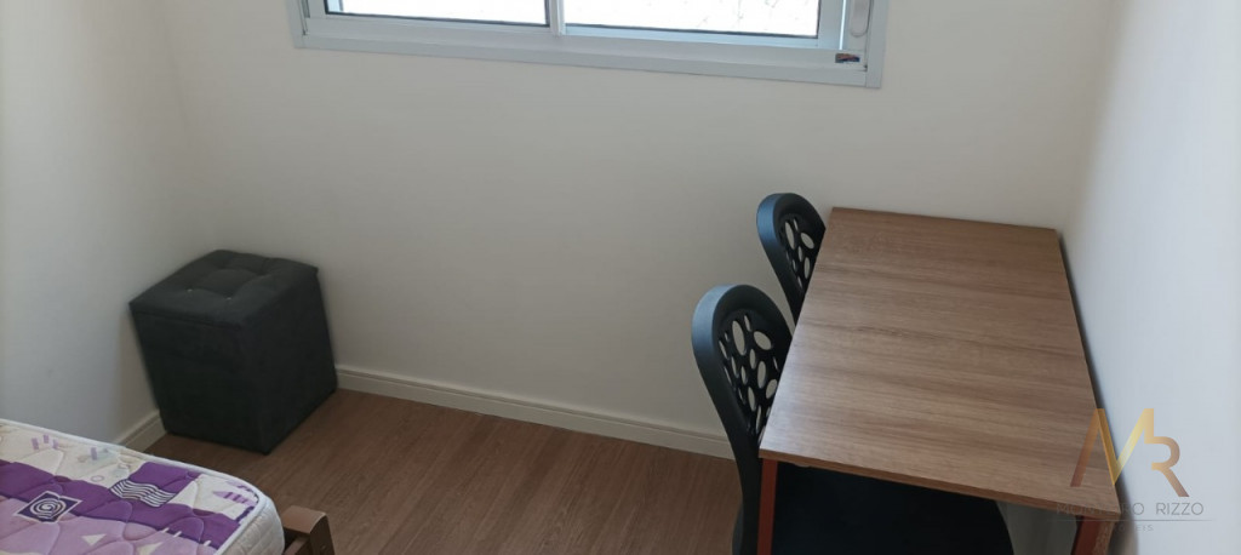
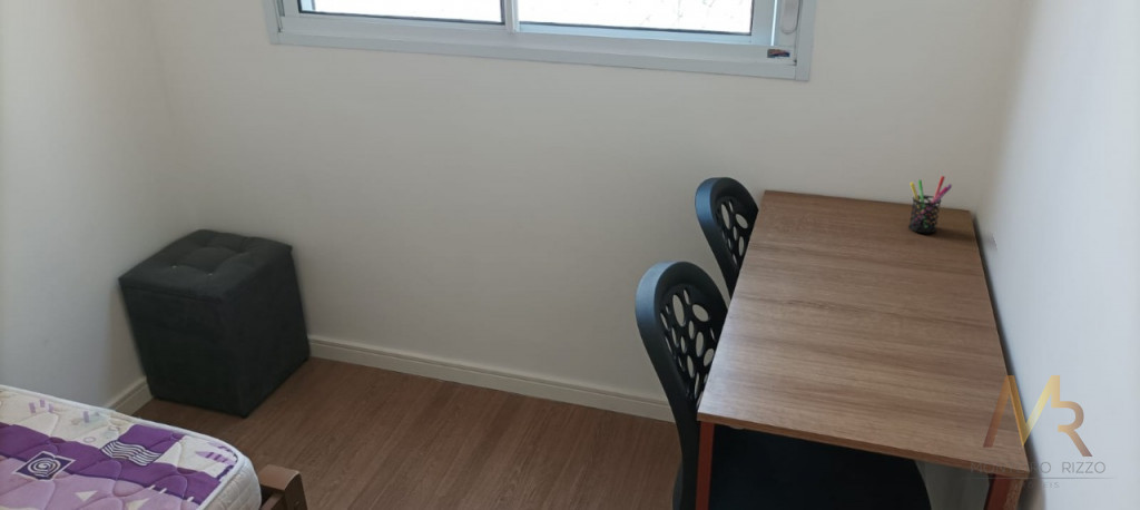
+ pen holder (926, 203)
